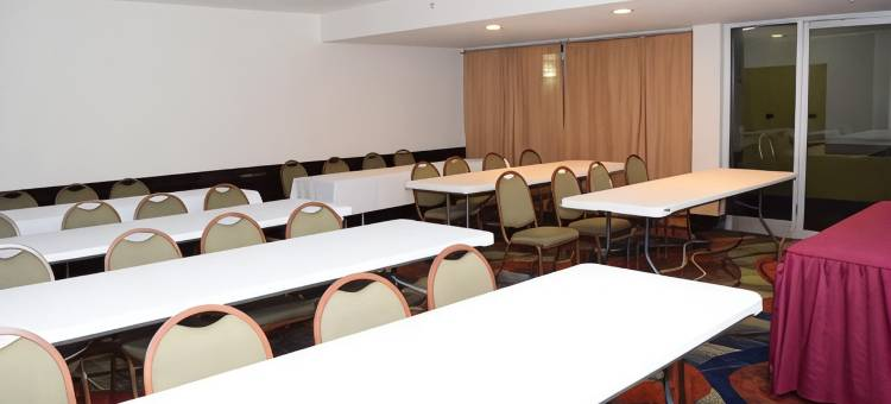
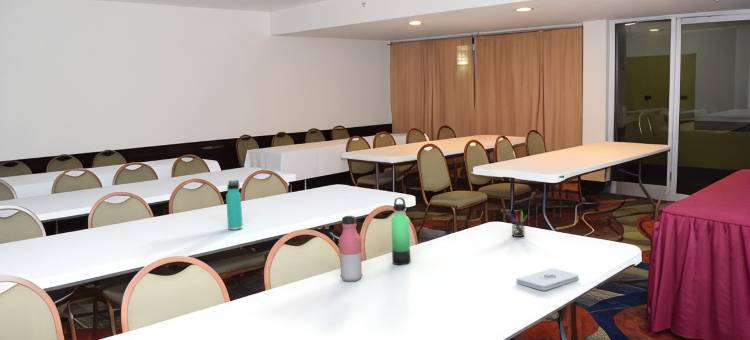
+ notepad (548, 278)
+ thermos bottle (234, 204)
+ pen holder (519, 223)
+ thermos bottle (400, 230)
+ water bottle (350, 248)
